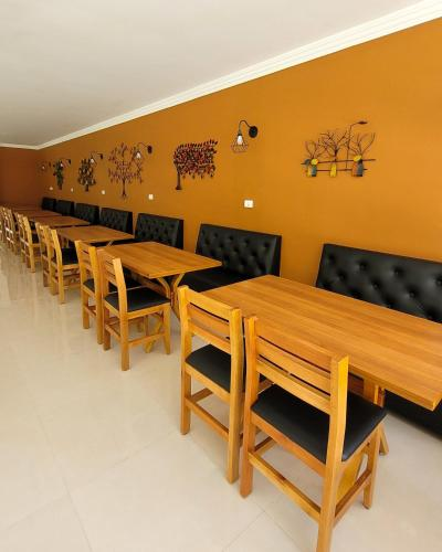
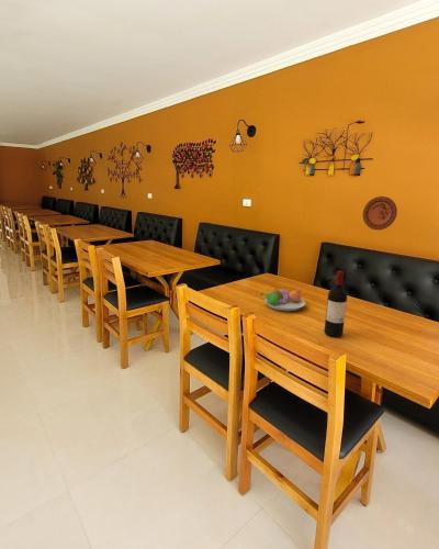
+ decorative plate (379, 213)
+ fruit bowl (283, 296)
+ wine bottle (336, 303)
